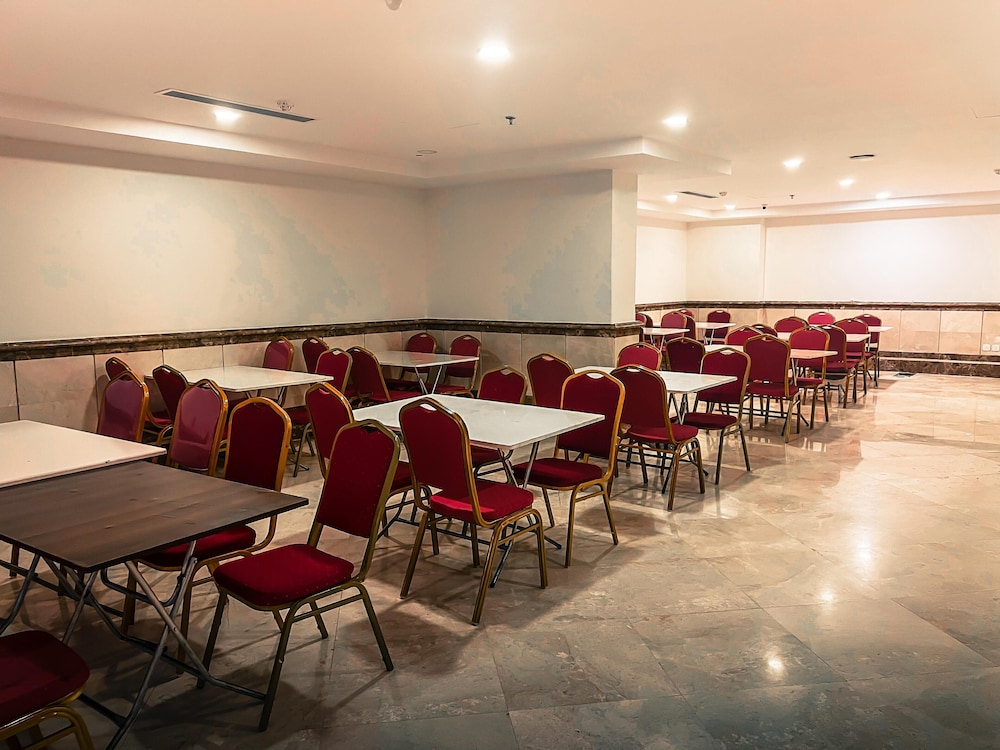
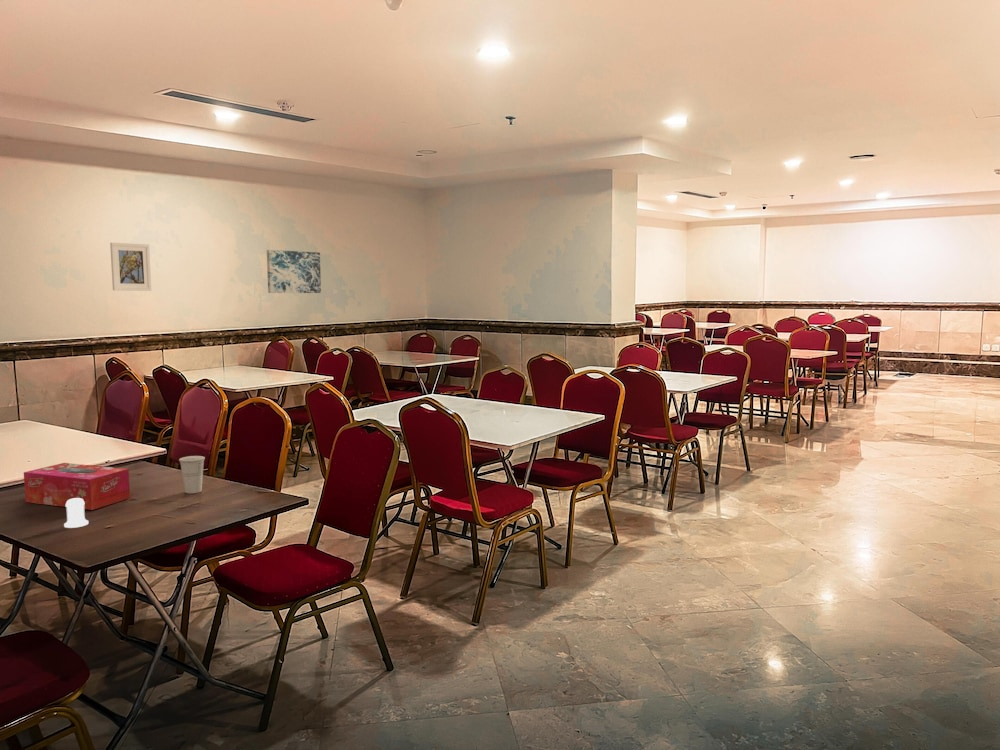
+ tissue box (77, 485)
+ cup (192, 474)
+ salt shaker (75, 511)
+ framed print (131, 267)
+ wall art (294, 272)
